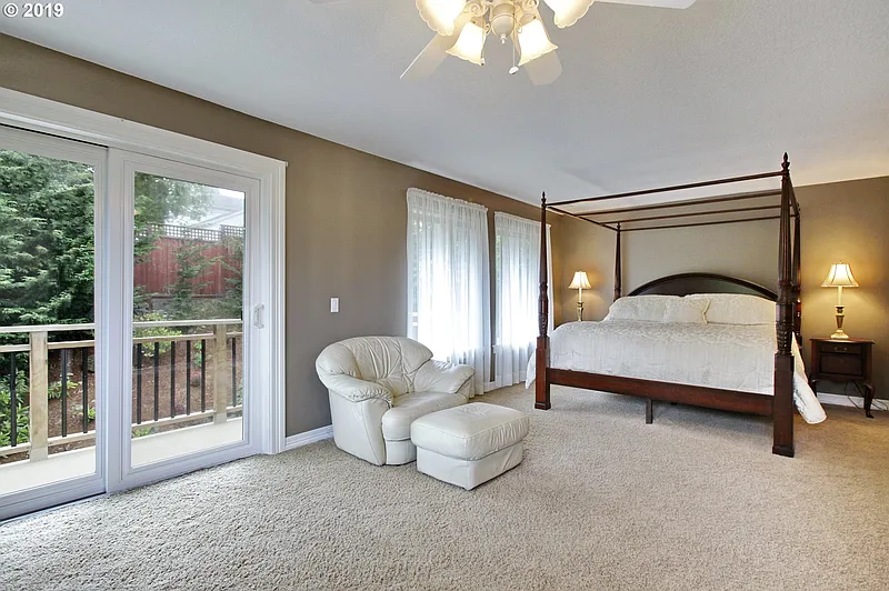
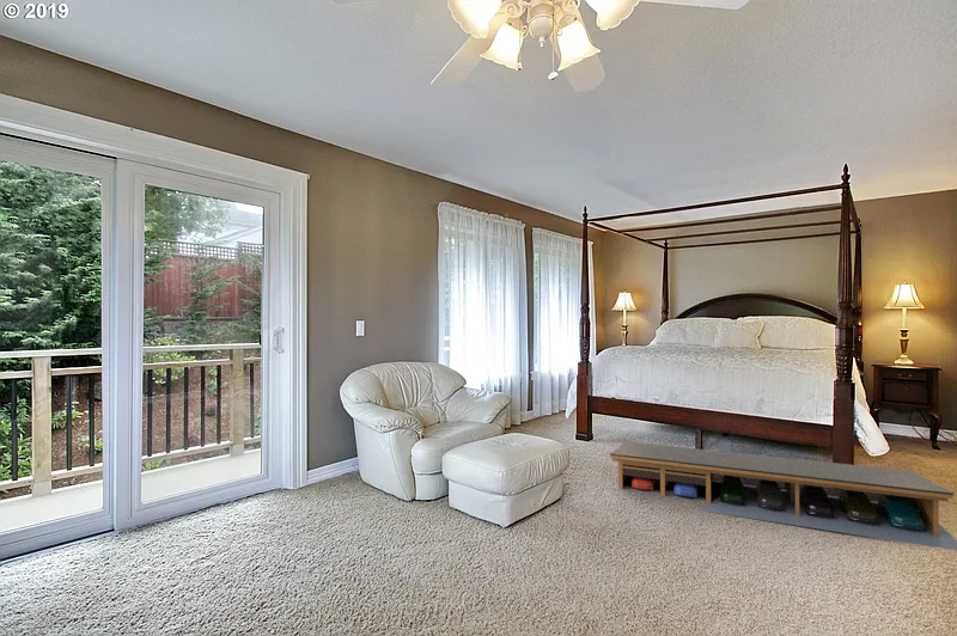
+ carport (757, 478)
